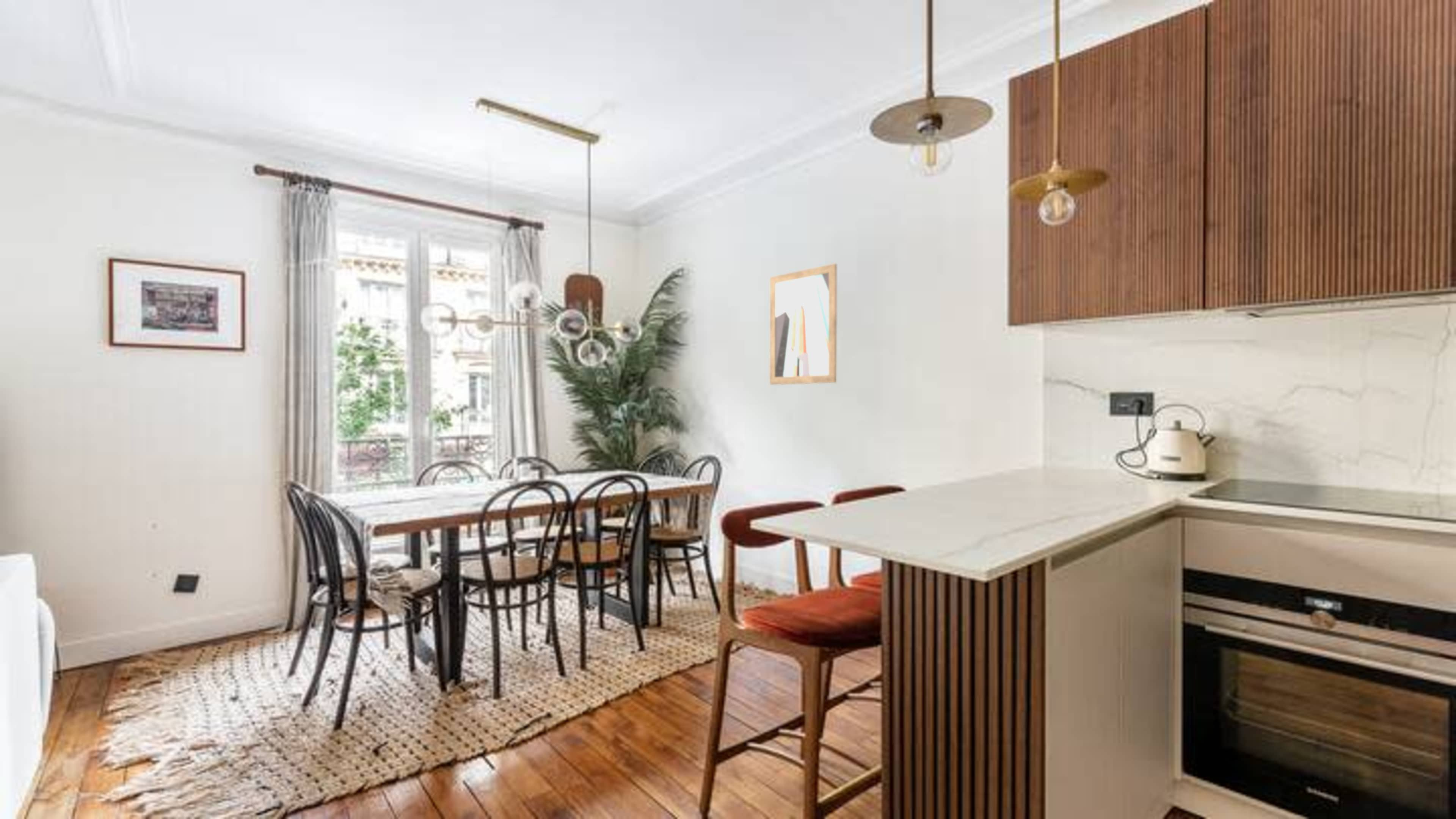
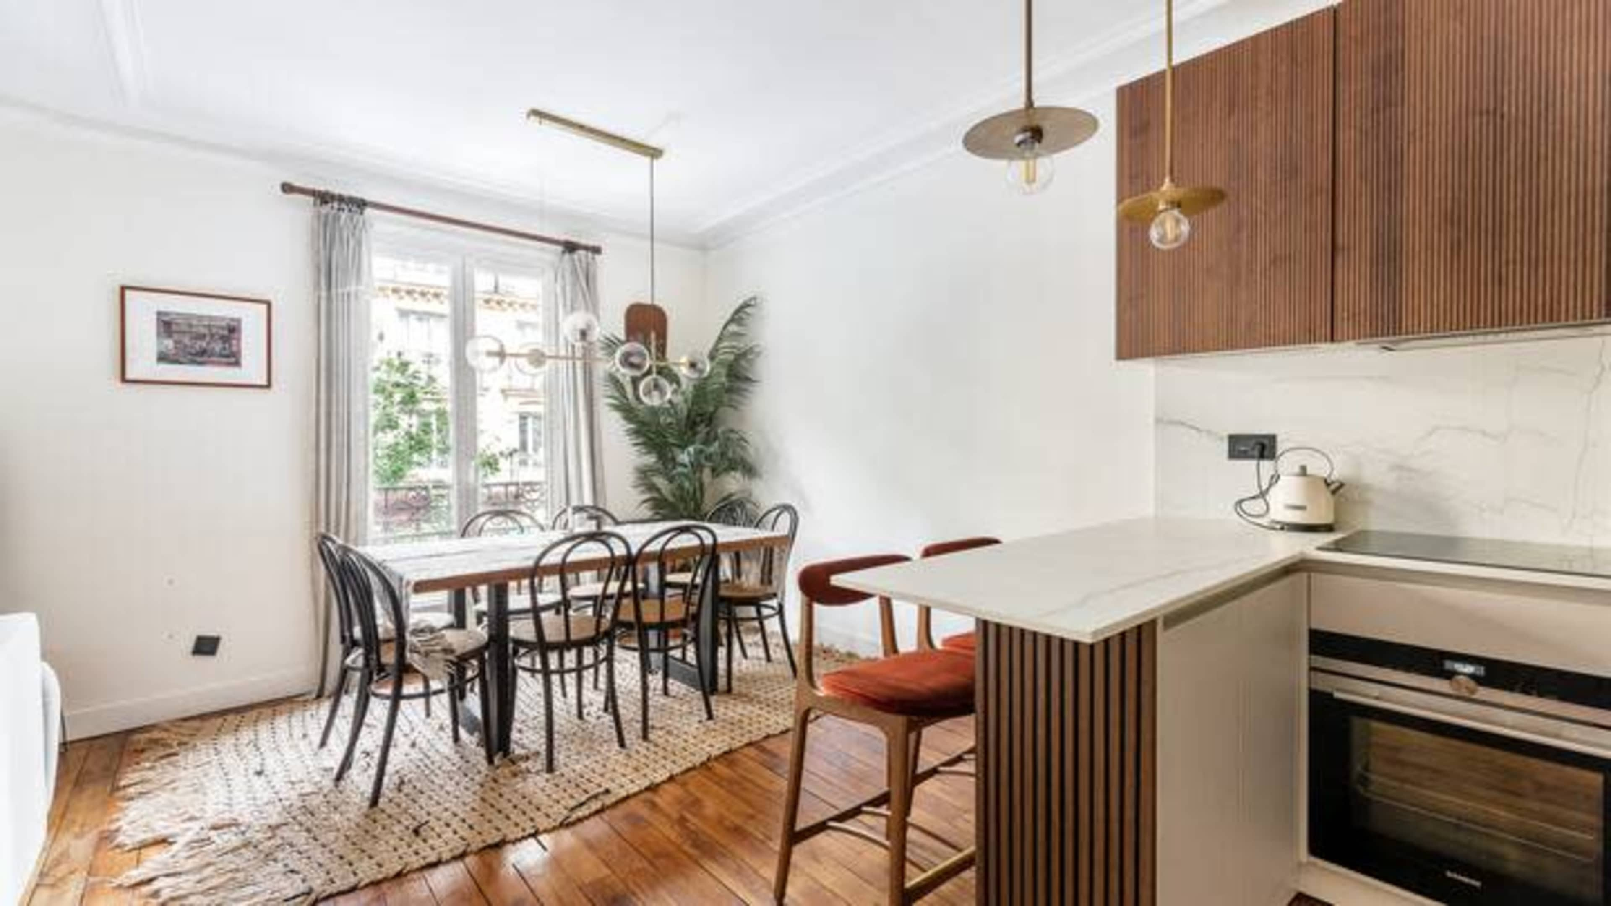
- wall art (802, 327)
